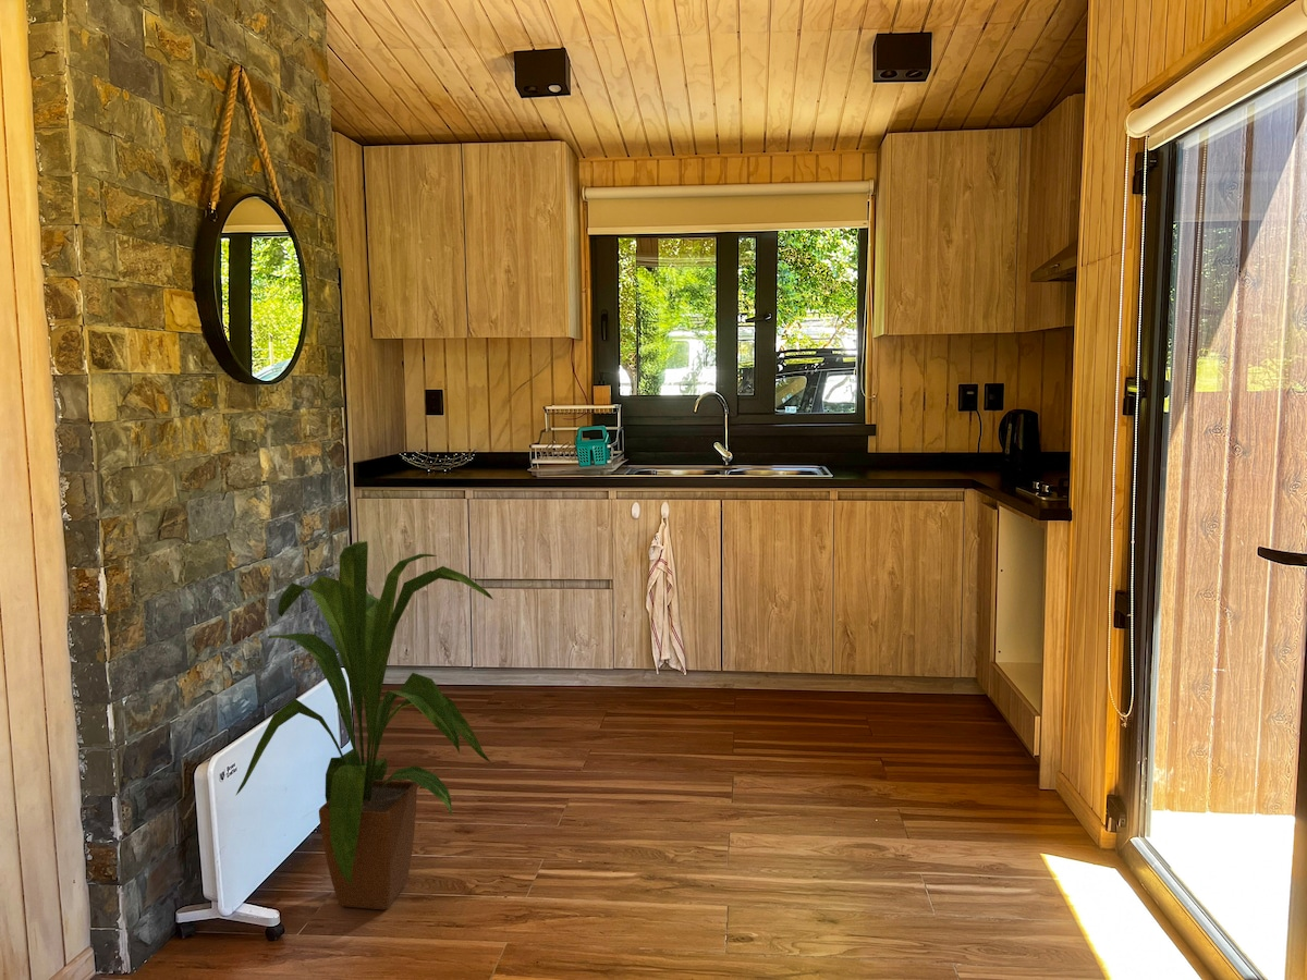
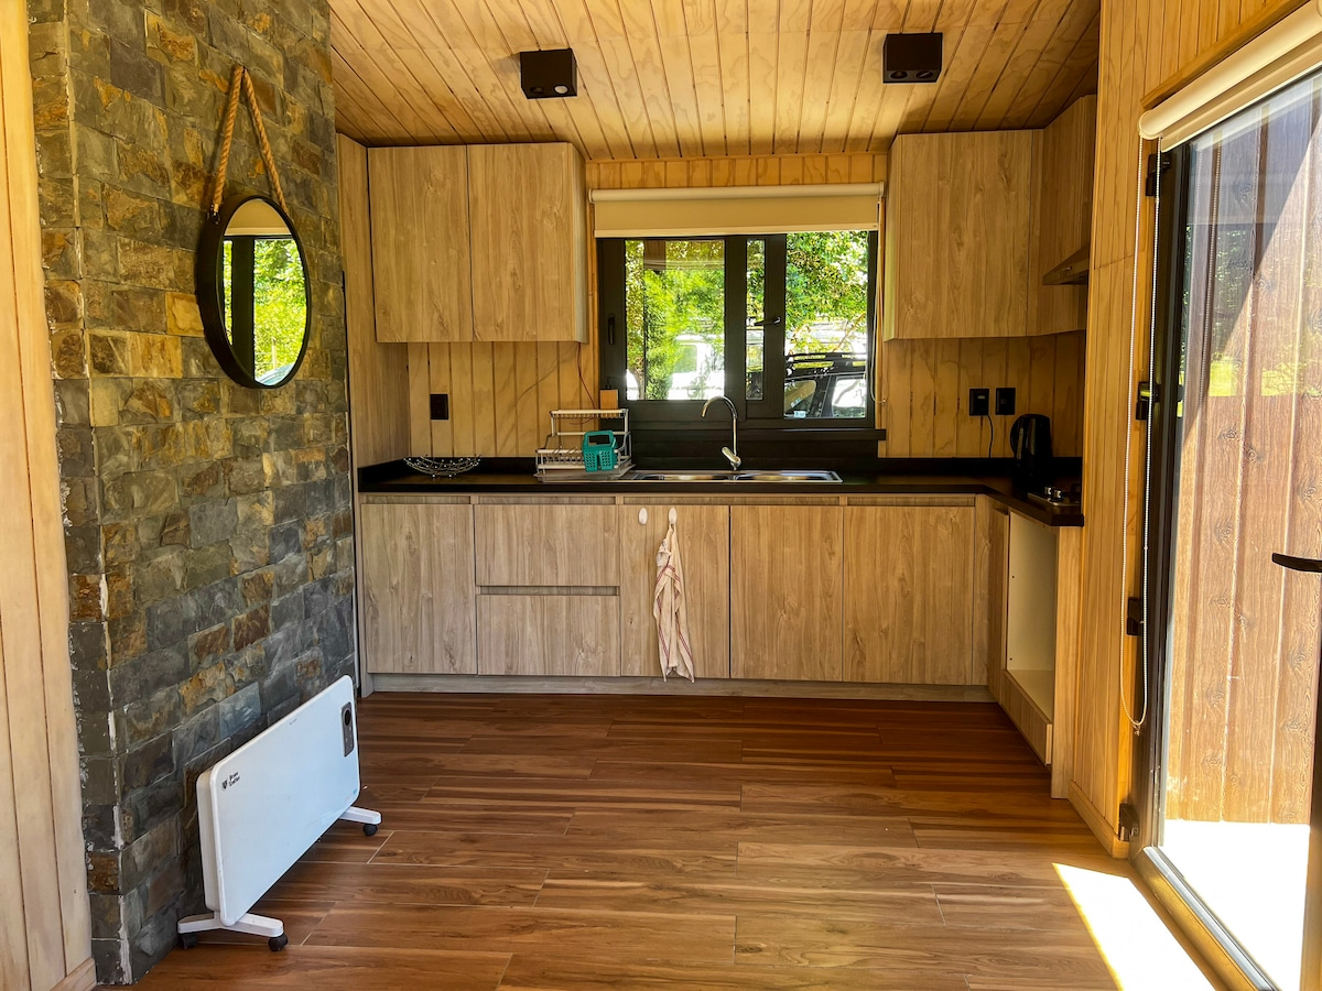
- house plant (383, 703)
